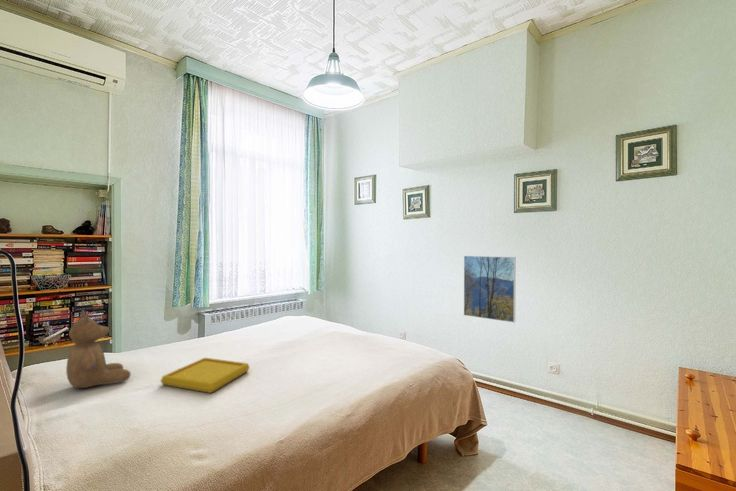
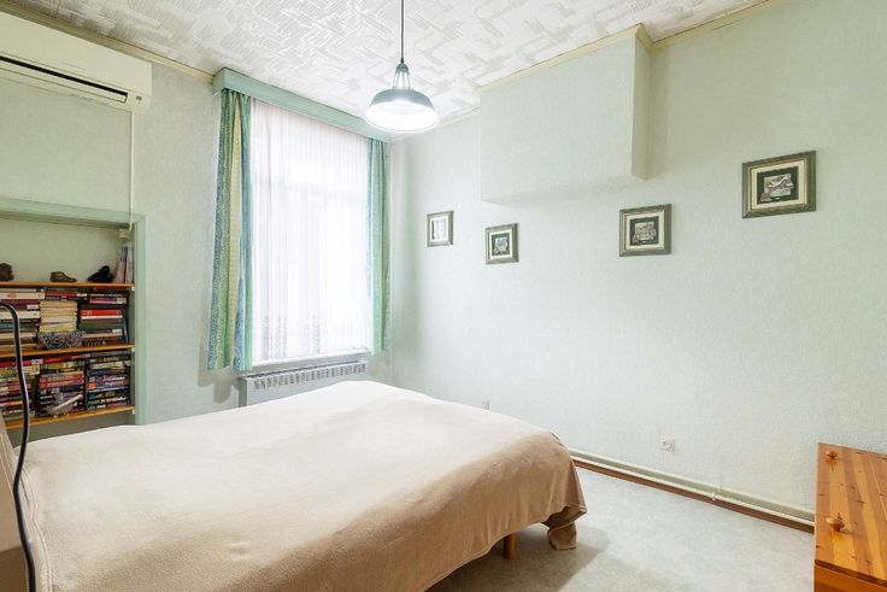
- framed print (488, 287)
- serving tray (207, 373)
- teddy bear (98, 346)
